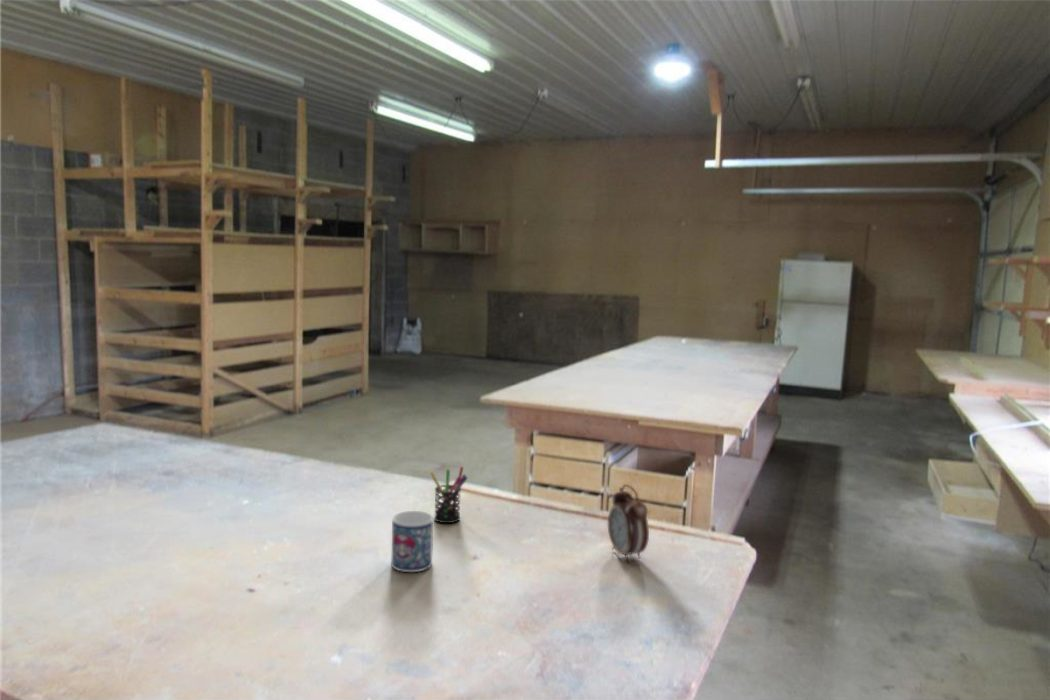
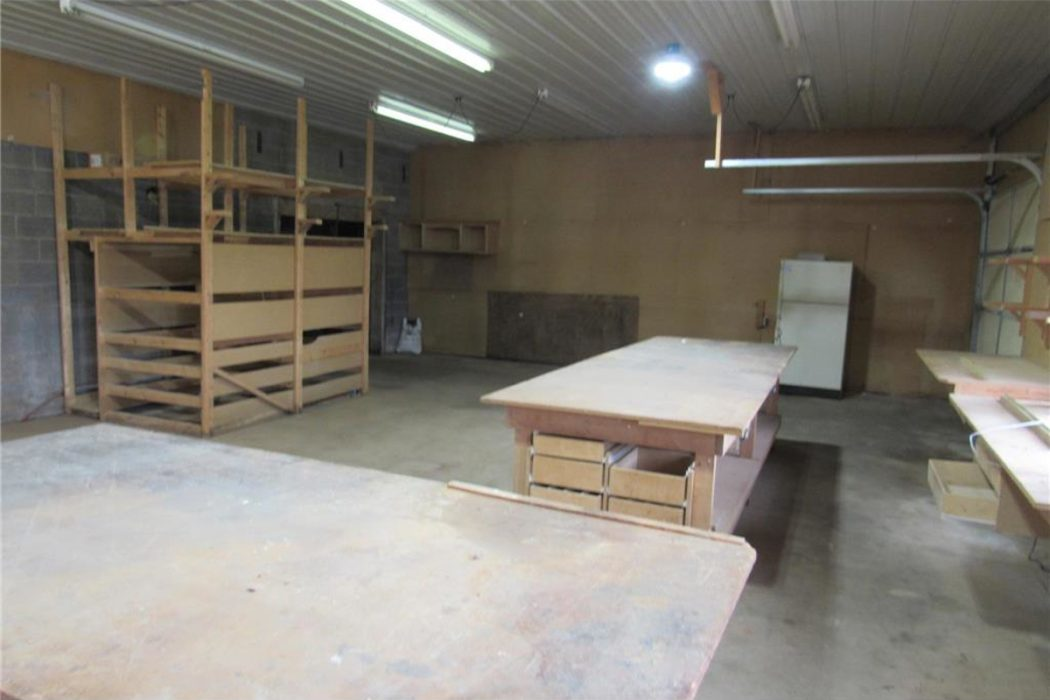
- alarm clock (628, 521)
- pen holder (449, 491)
- mug (415, 537)
